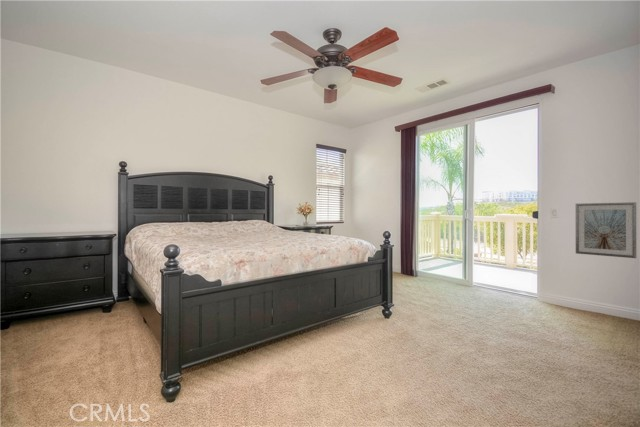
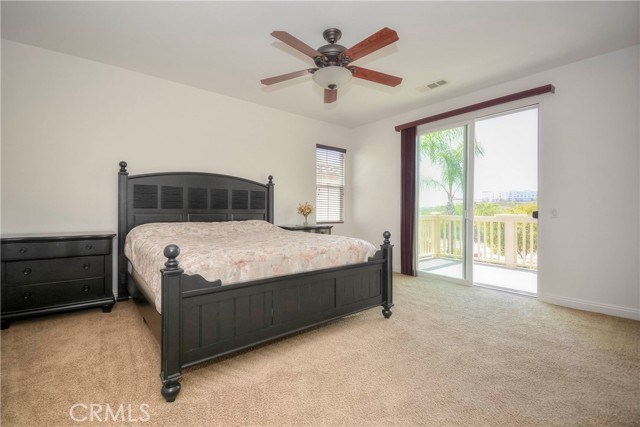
- picture frame (604, 229)
